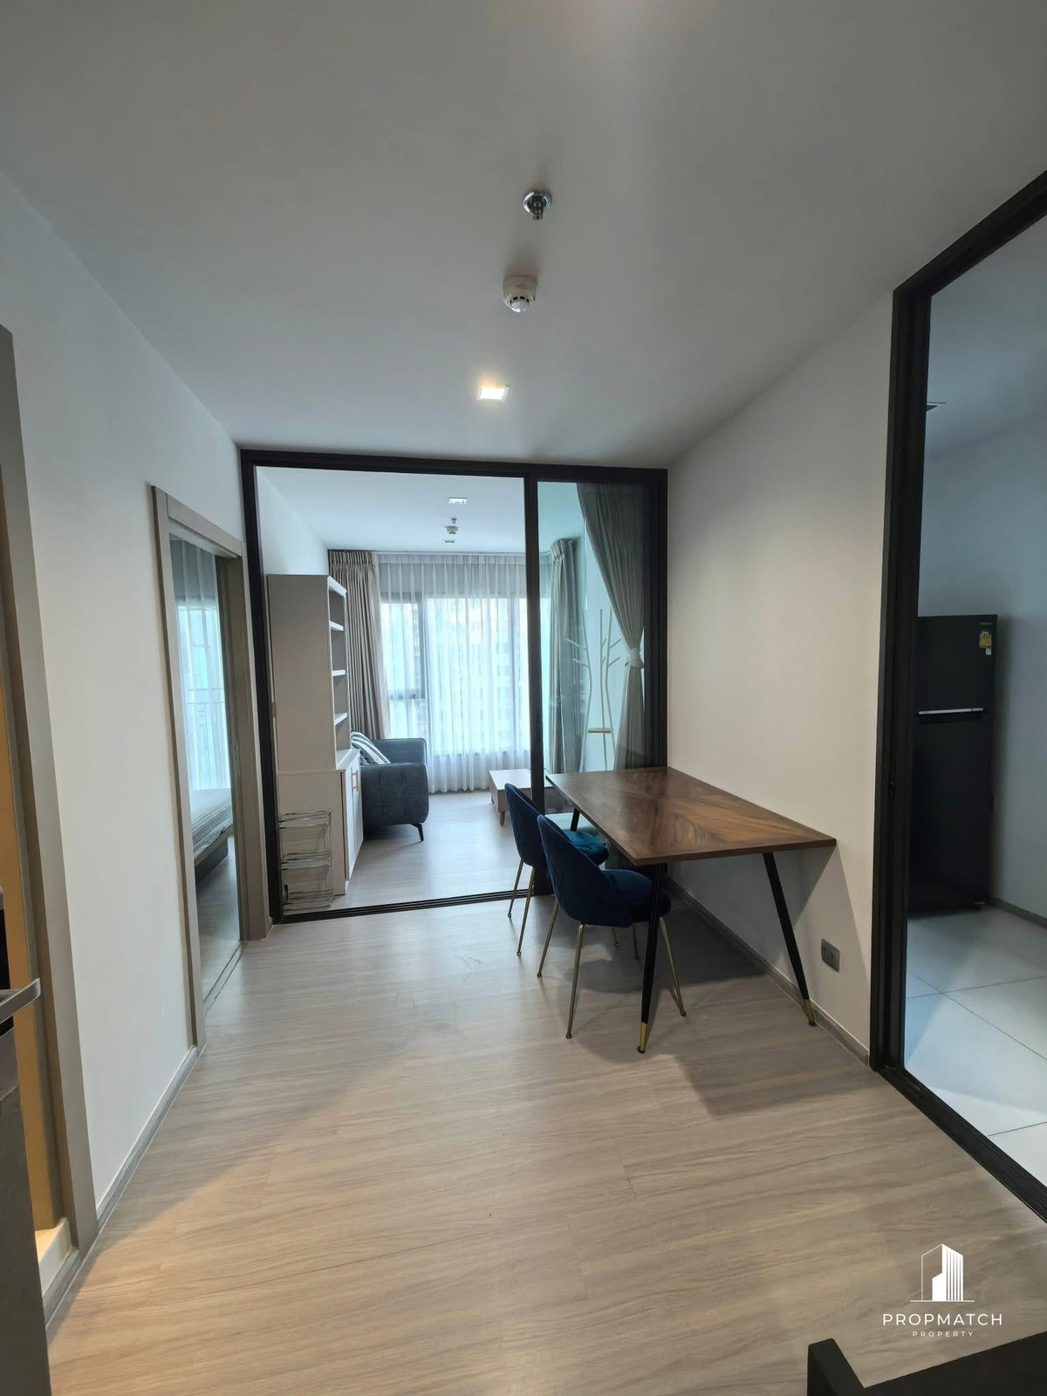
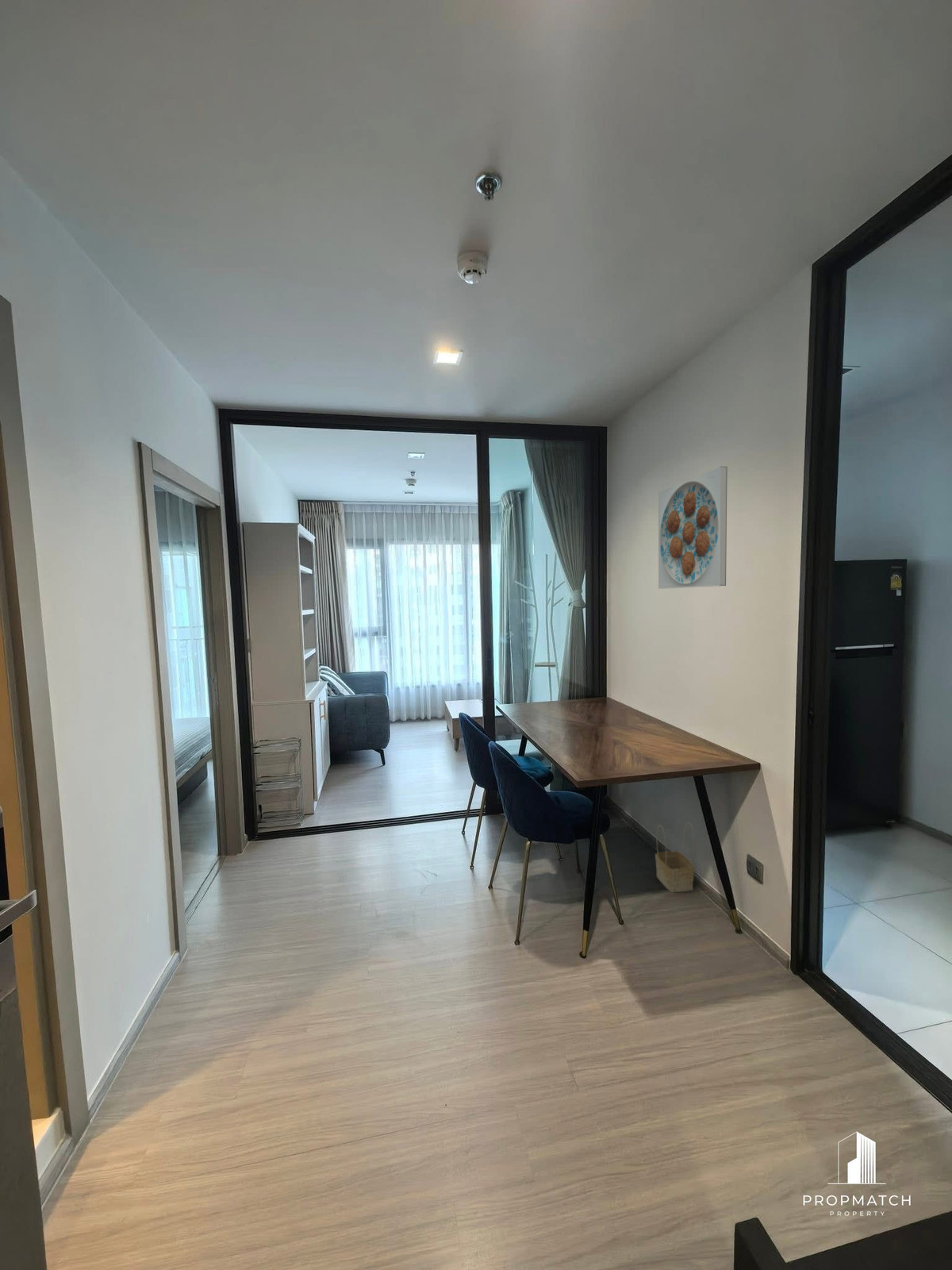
+ basket (675, 853)
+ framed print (689, 533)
